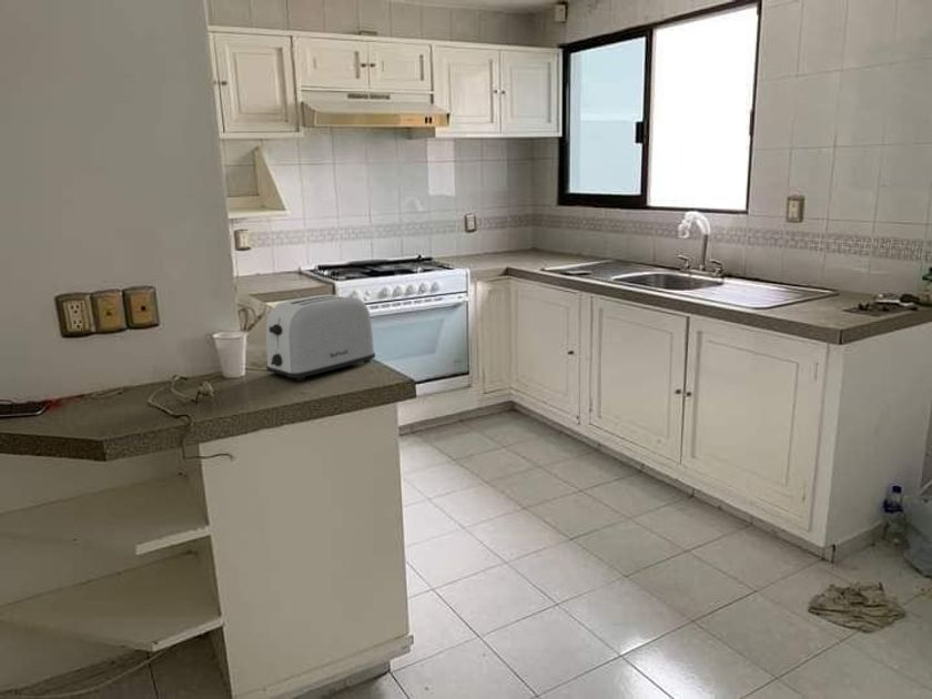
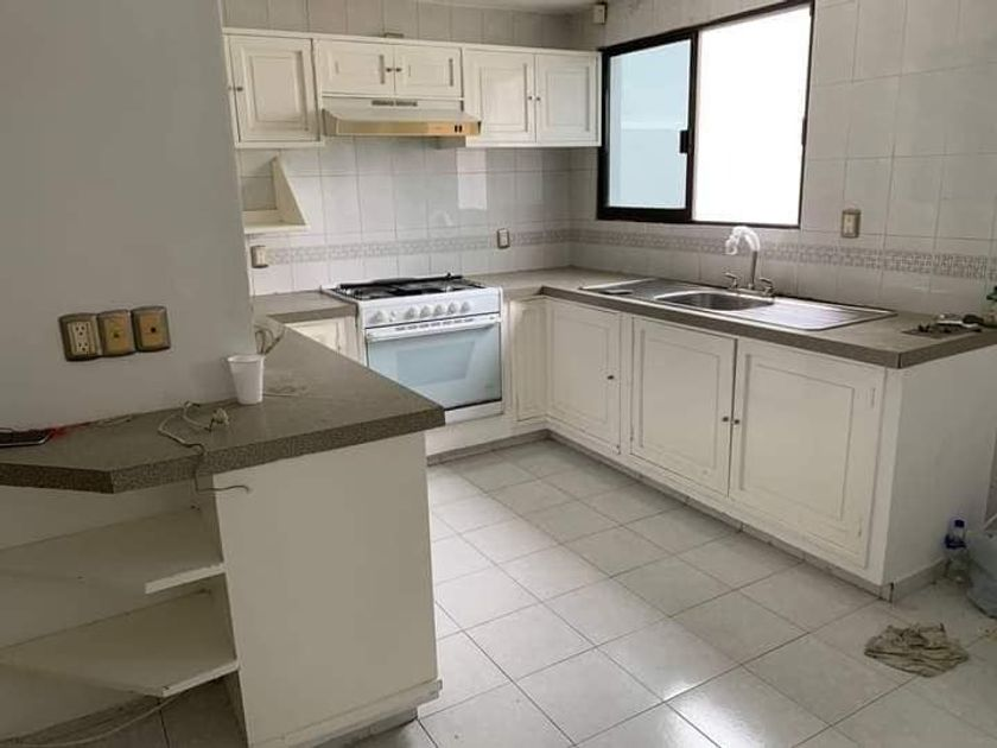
- toaster (318, 334)
